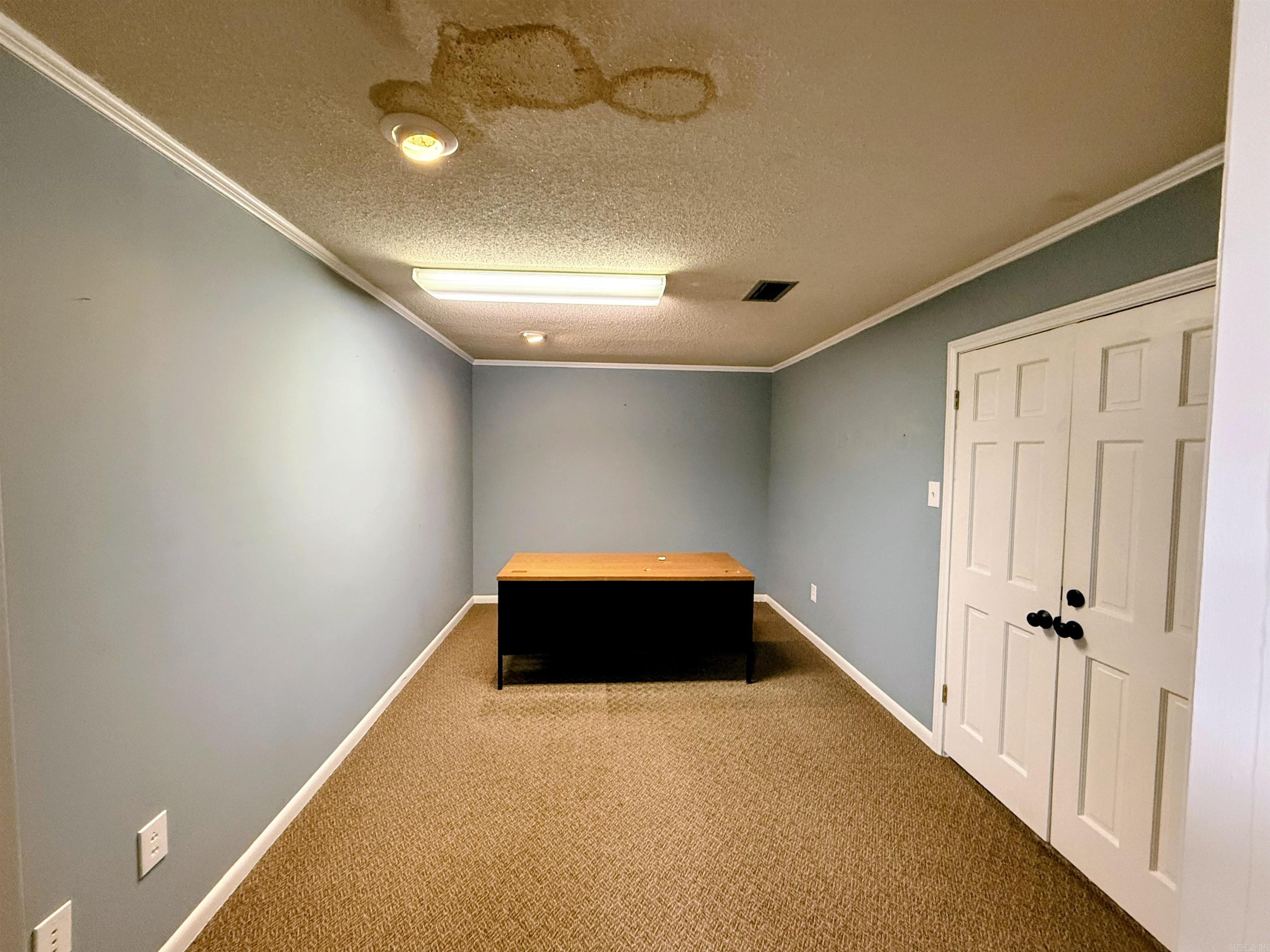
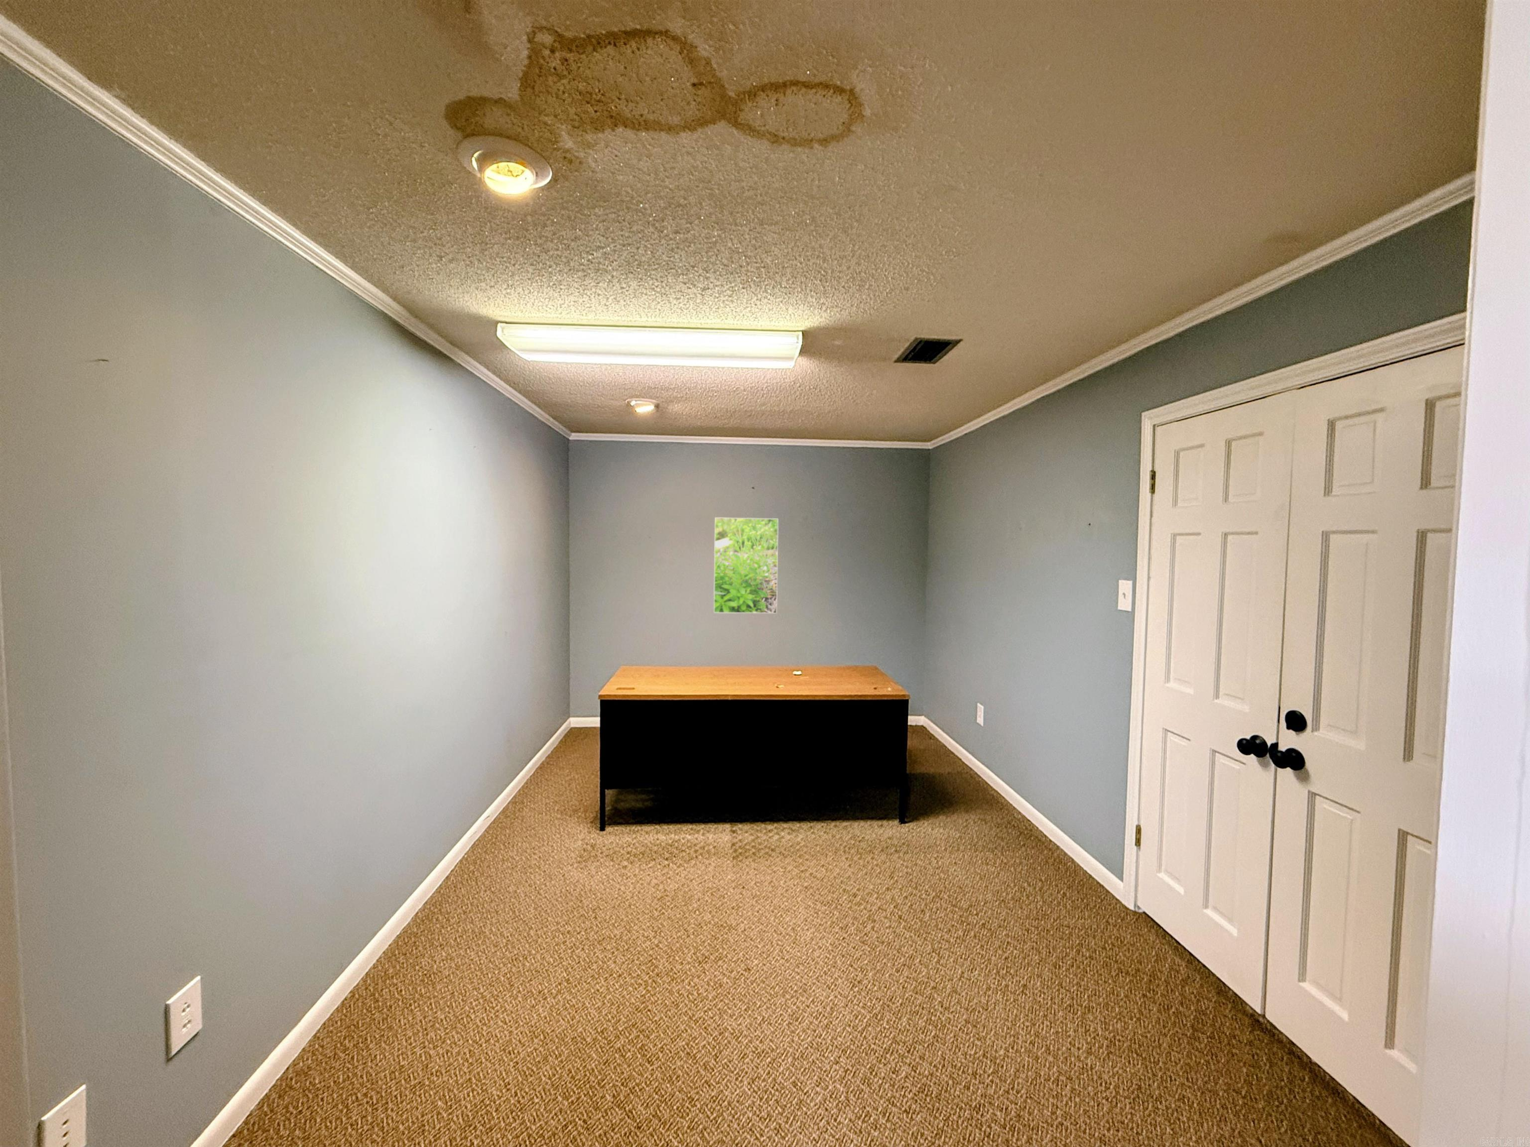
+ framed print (746, 565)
